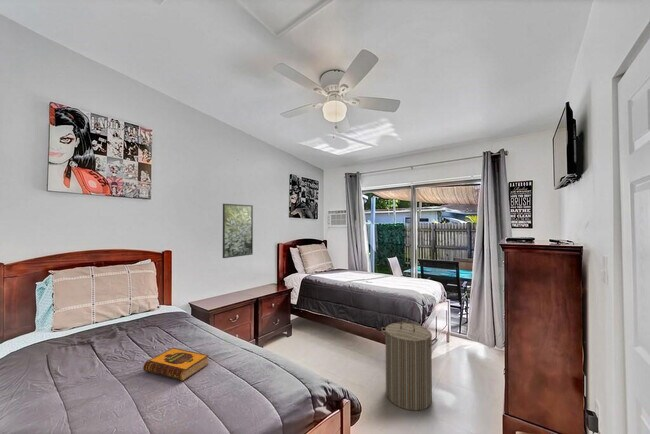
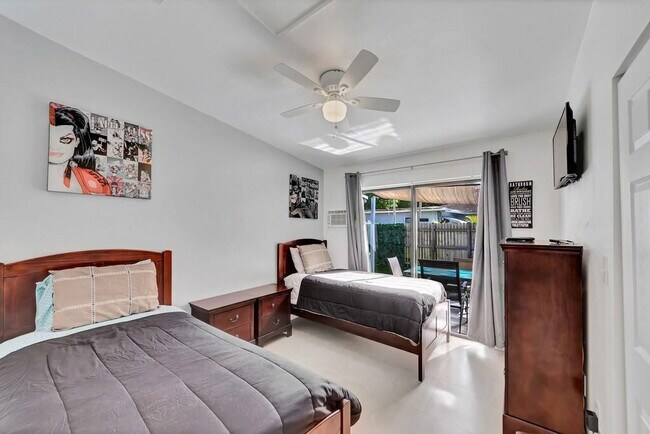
- hardback book (176, 363)
- laundry hamper (408, 358)
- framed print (238, 230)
